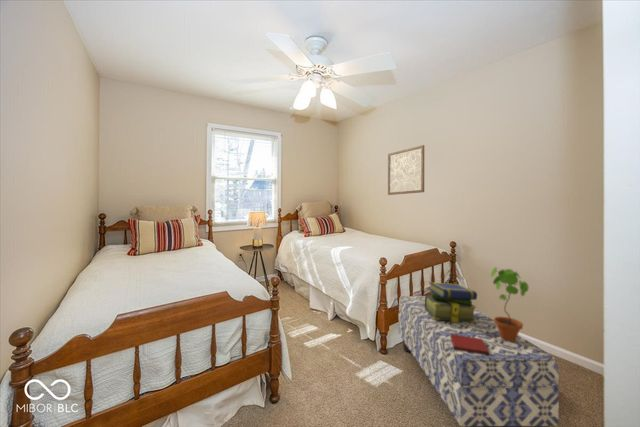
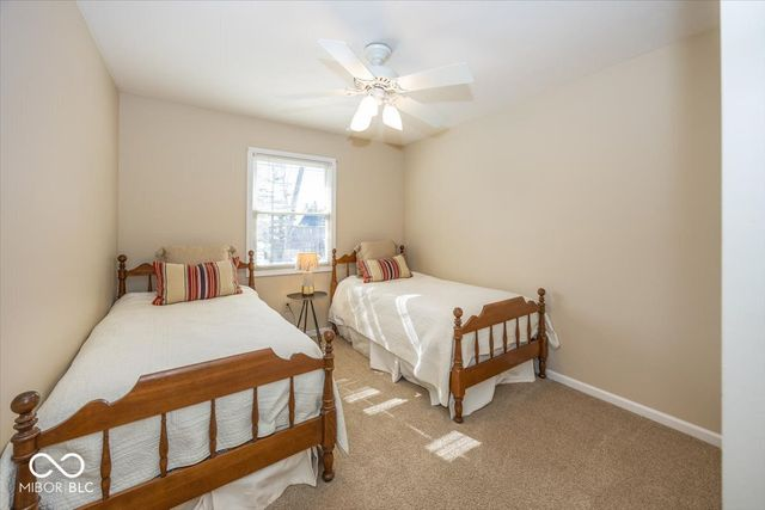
- potted plant (507, 301)
- bench (456, 353)
- wall art (406, 170)
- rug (468, 343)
- stack of books (449, 300)
